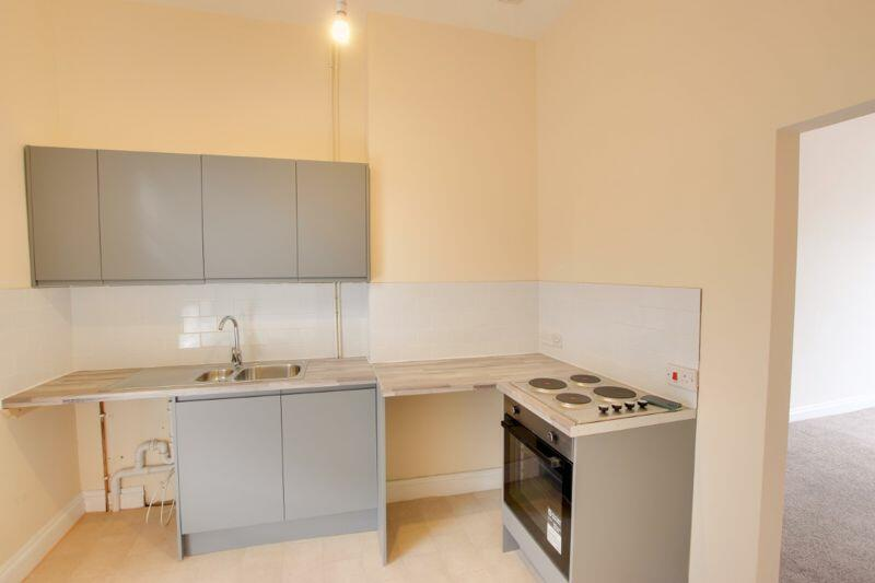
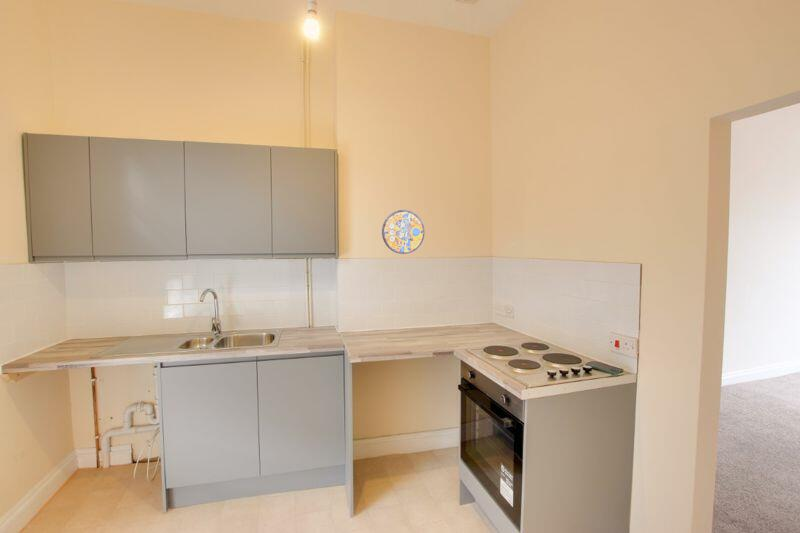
+ manhole cover (403, 232)
